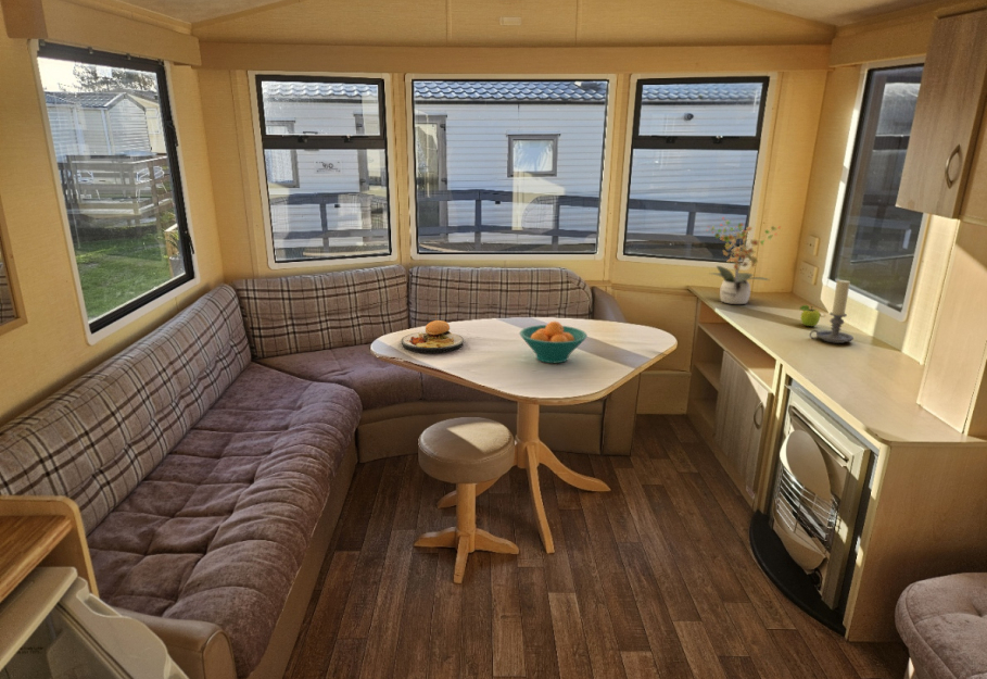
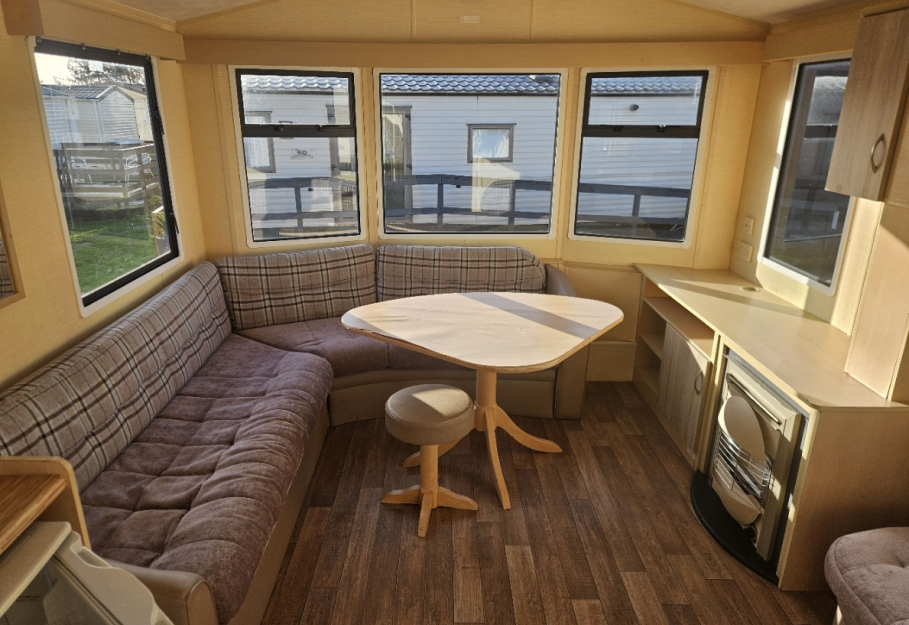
- fruit bowl (553, 340)
- fruit (809, 315)
- potted plant (739, 262)
- plate (432, 328)
- candle holder (835, 310)
